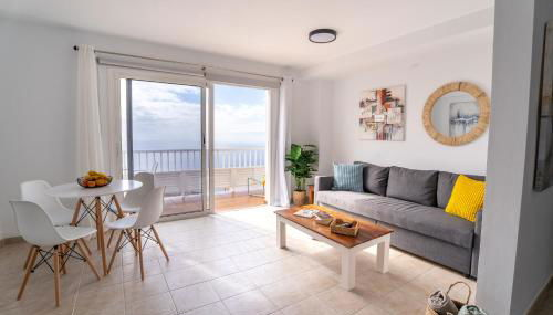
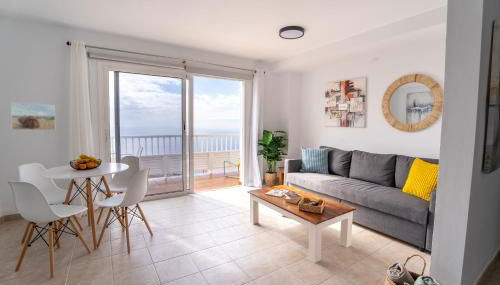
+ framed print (34, 116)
